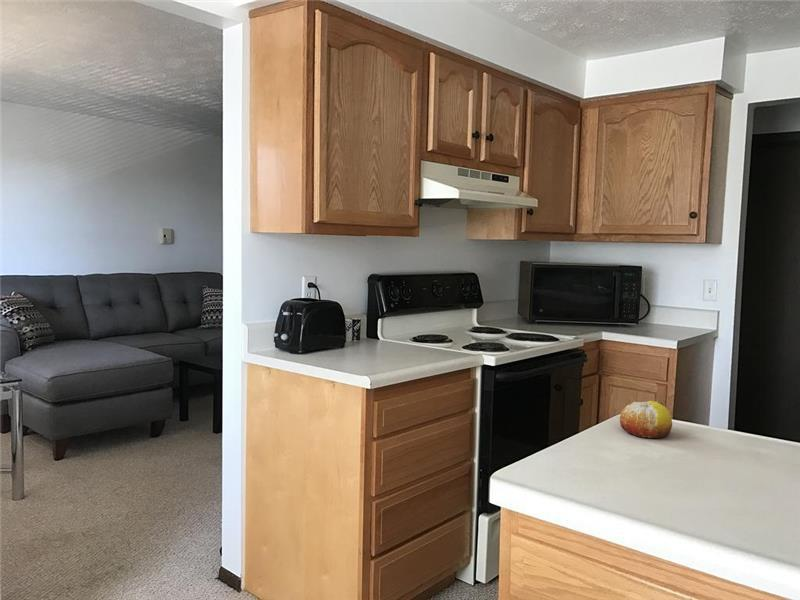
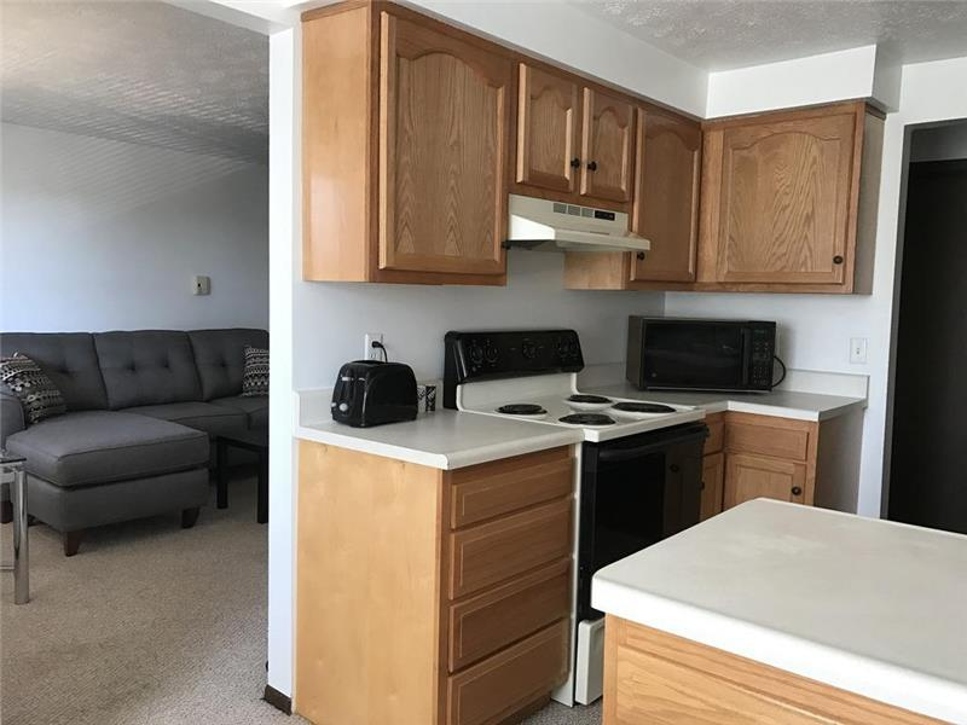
- fruit (645, 417)
